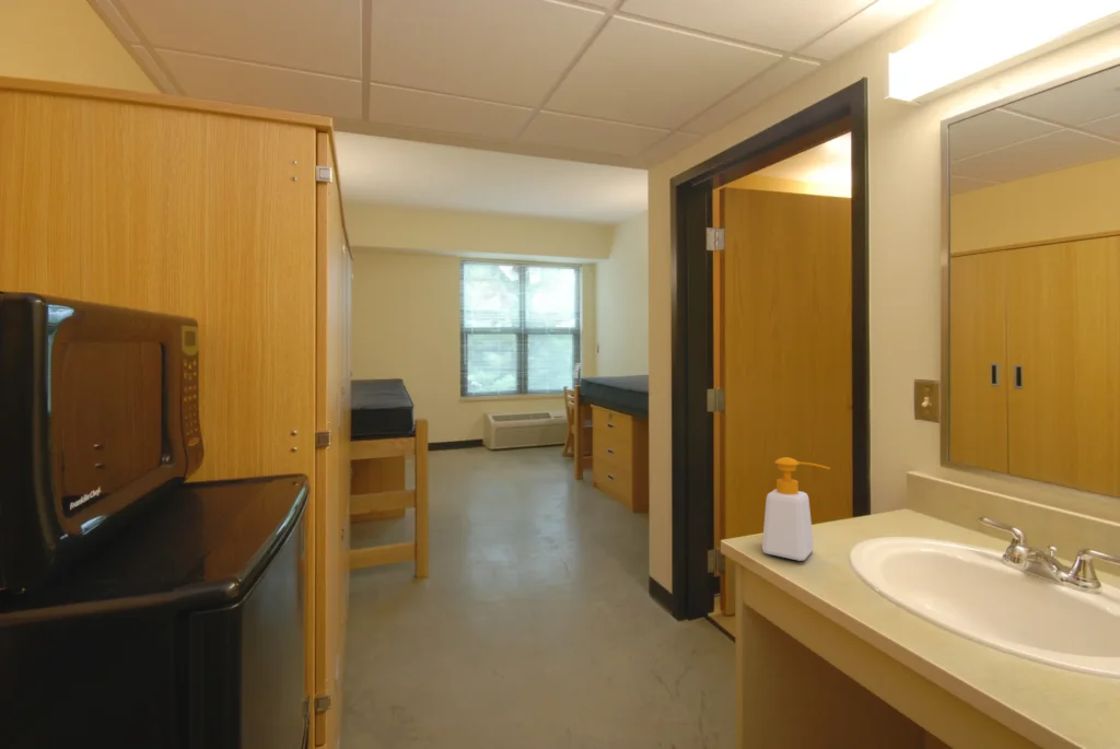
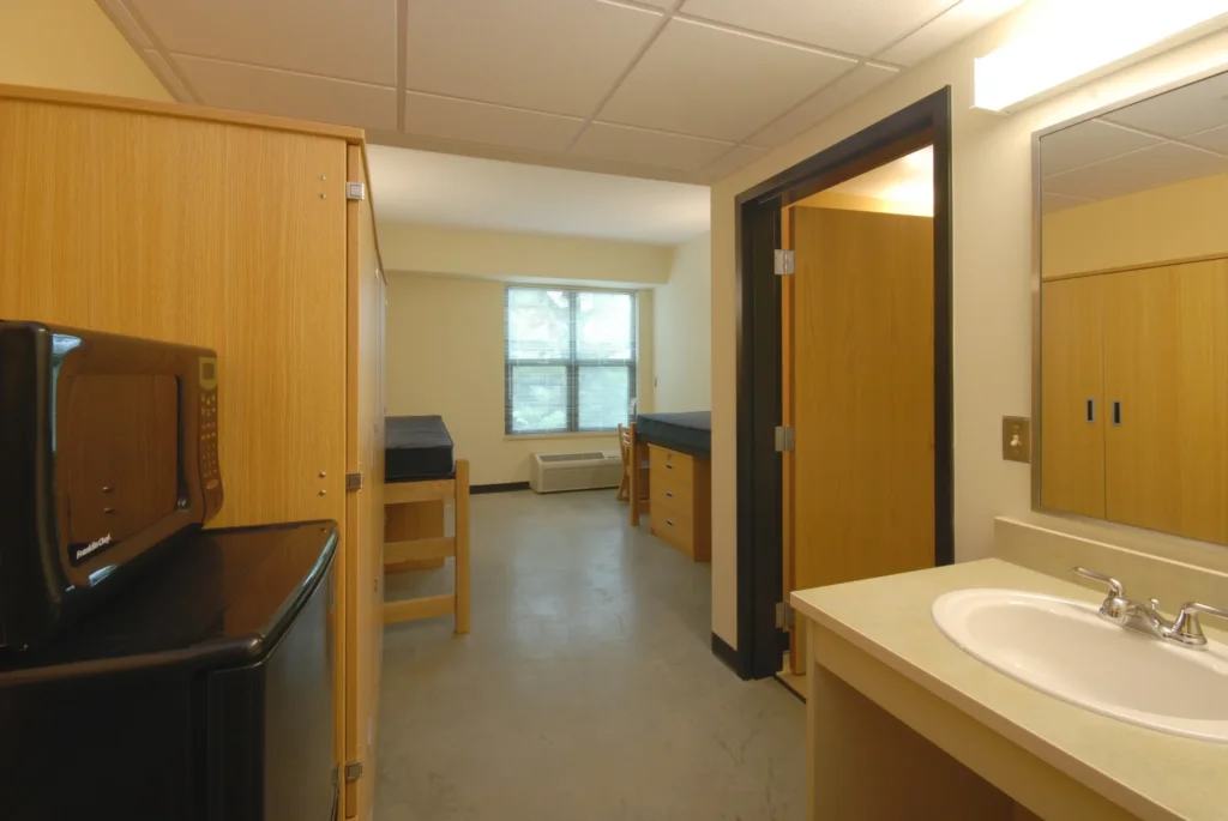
- soap bottle (797, 506)
